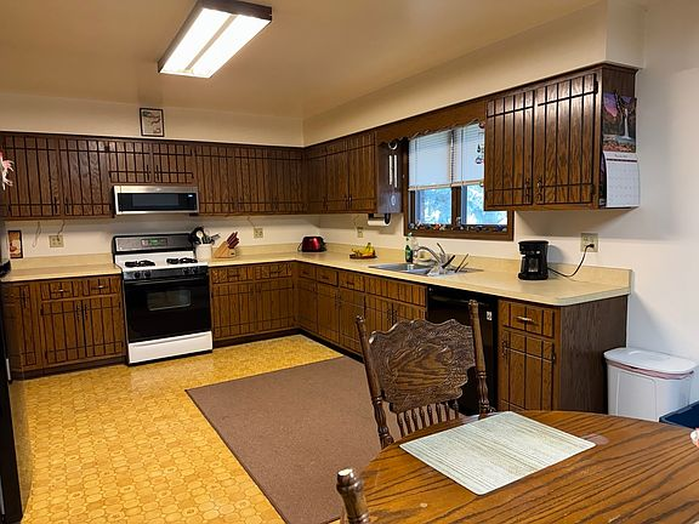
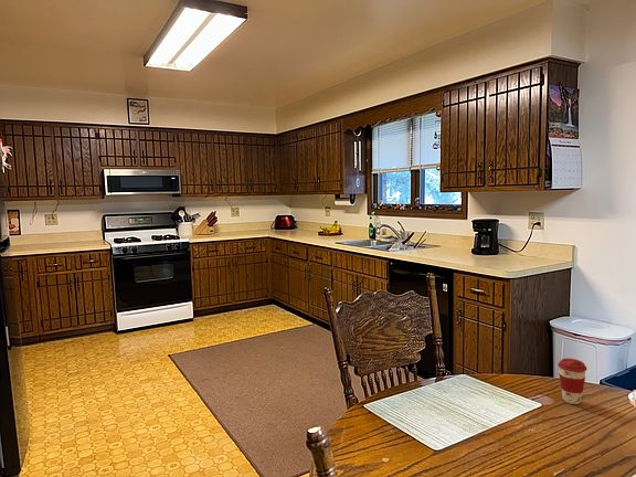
+ coffee cup (571, 381)
